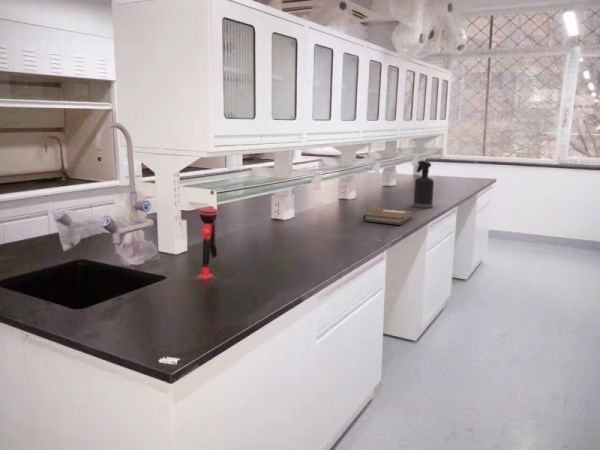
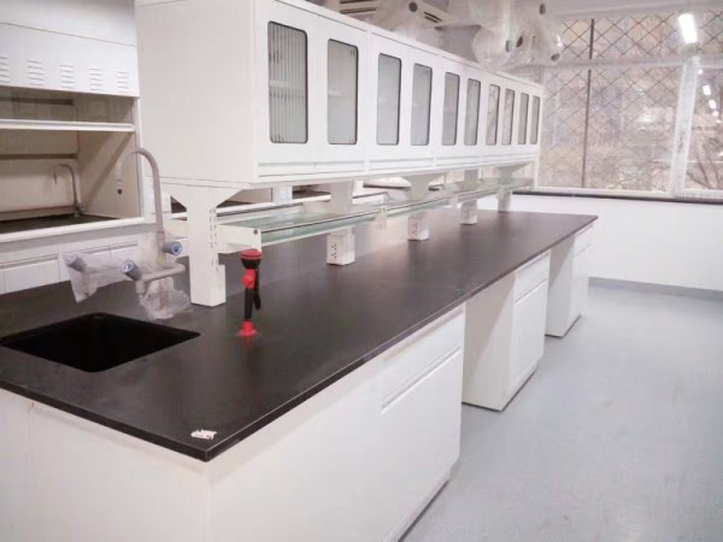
- spray bottle (423, 183)
- notebook (388, 215)
